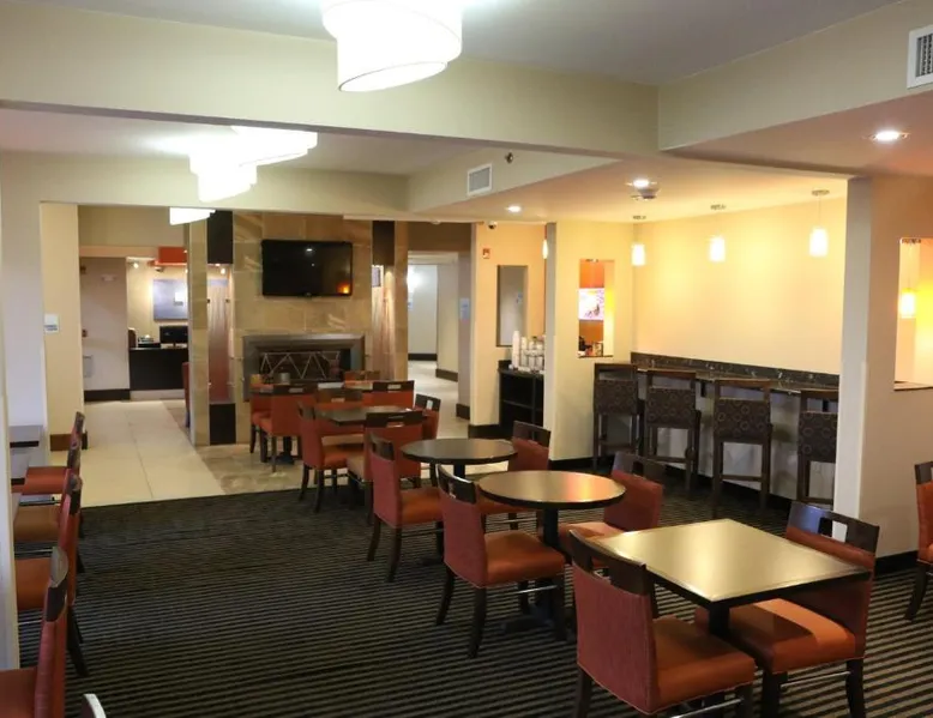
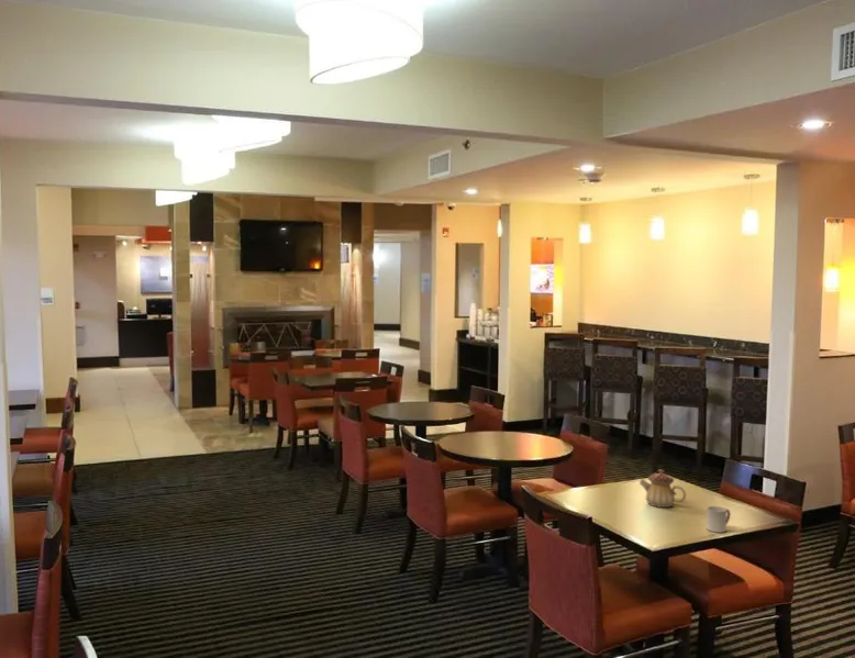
+ teapot (662, 487)
+ cup (719, 518)
